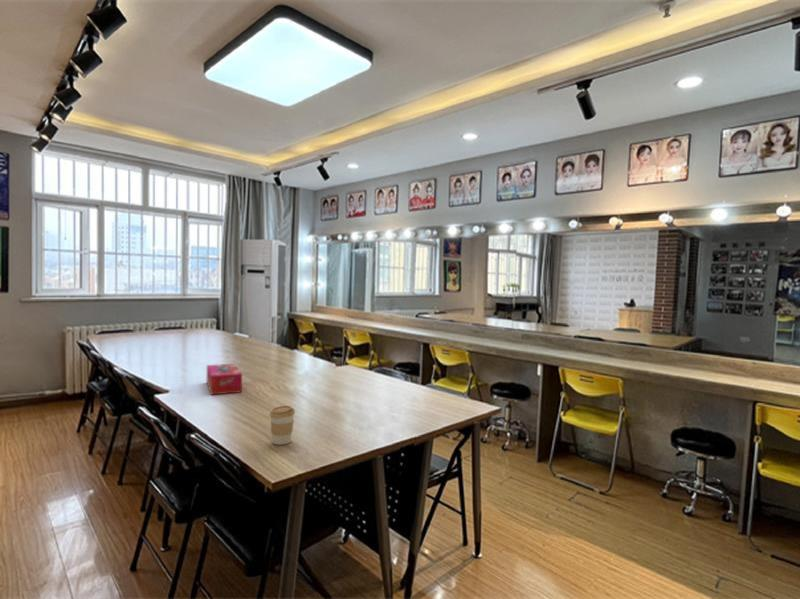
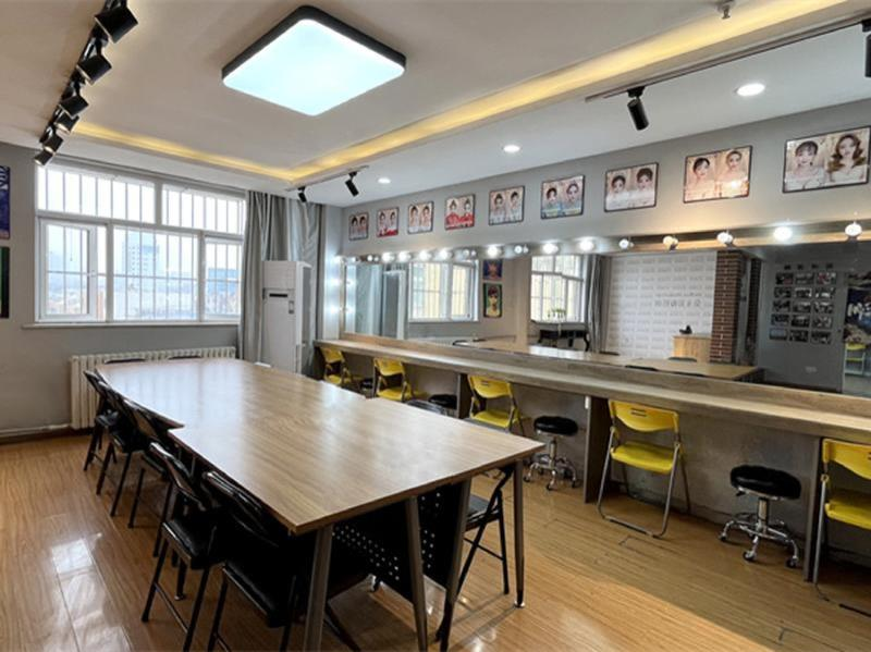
- tissue box (223, 378)
- coffee cup (281, 424)
